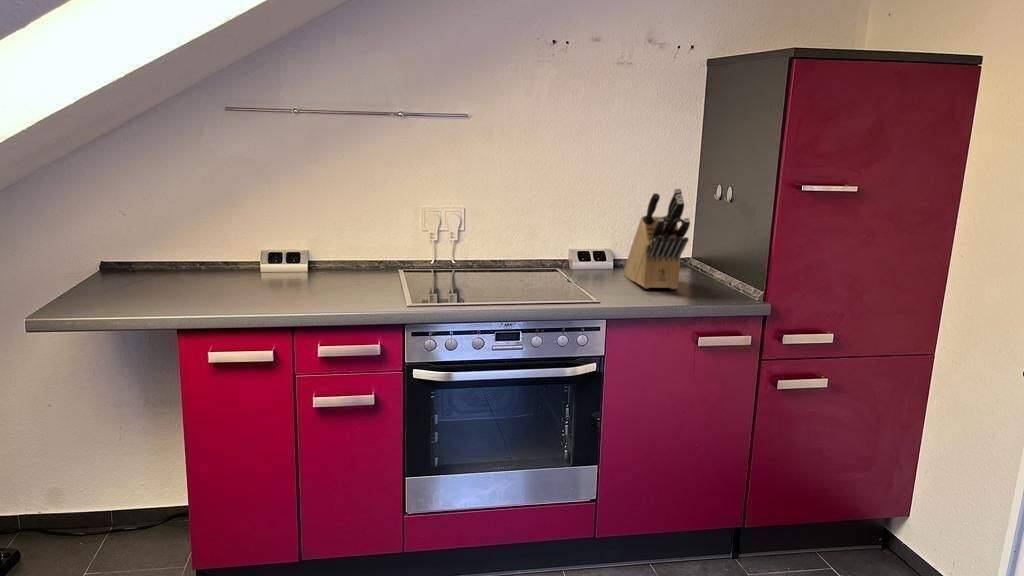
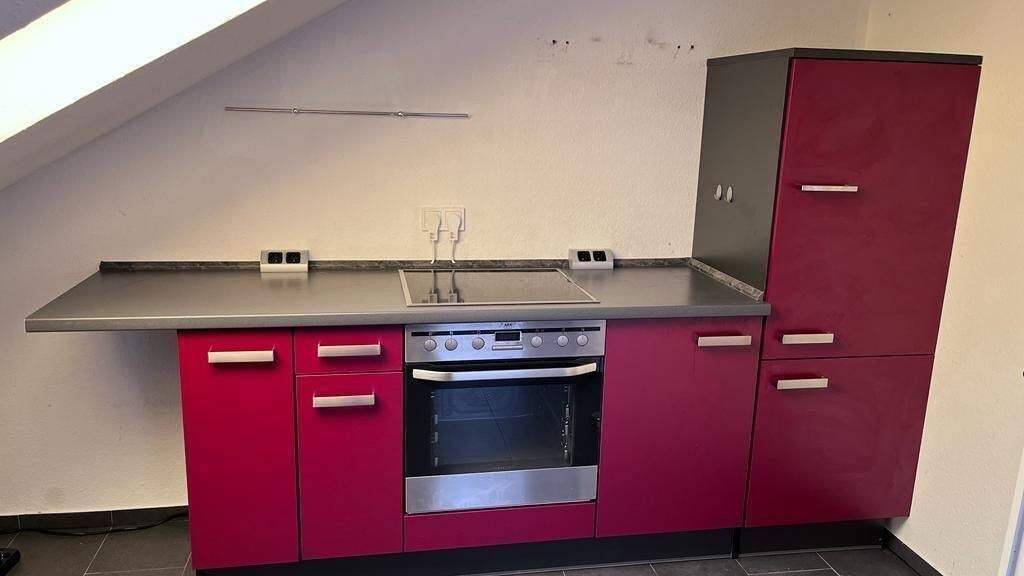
- knife block (656, 236)
